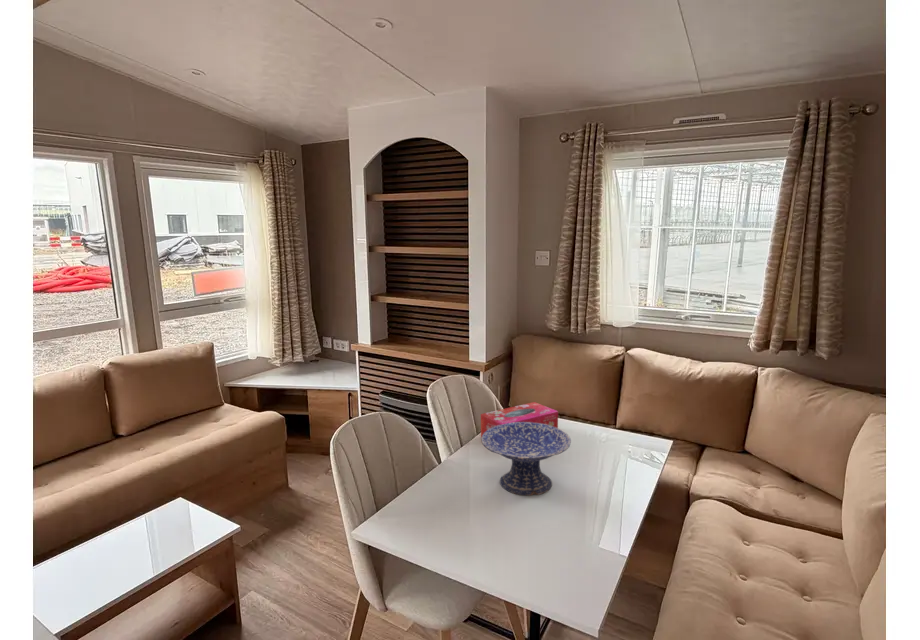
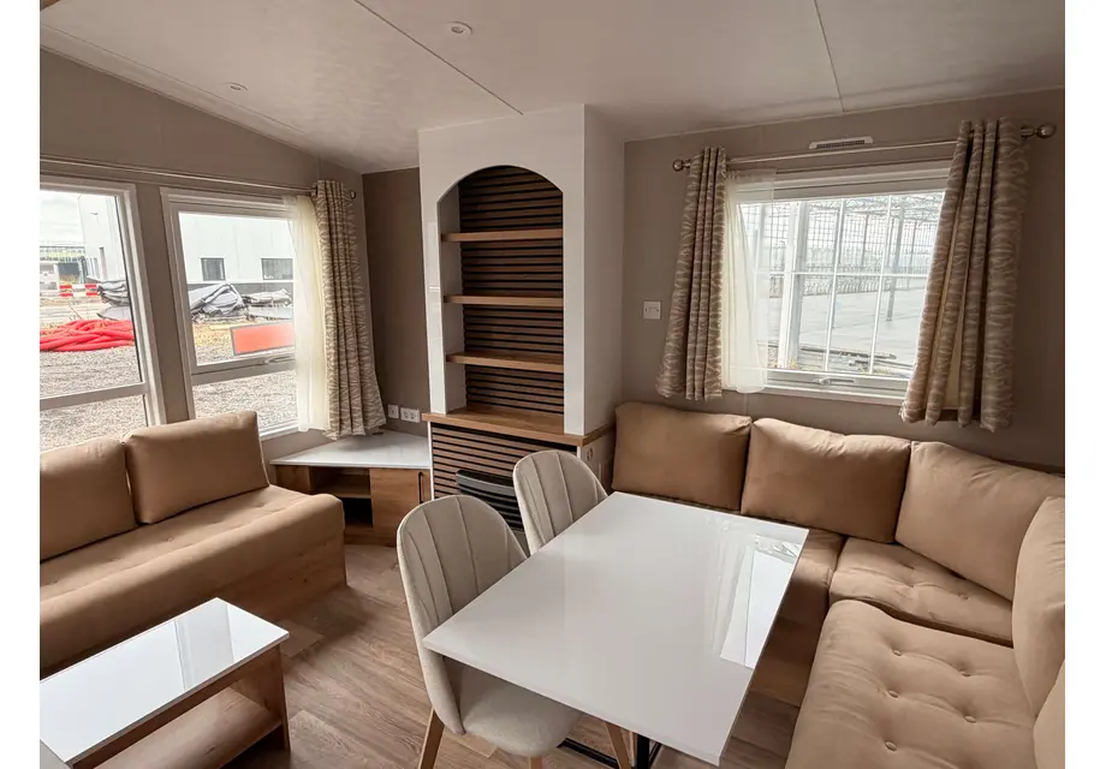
- tissue box (519, 421)
- decorative bowl (525, 460)
